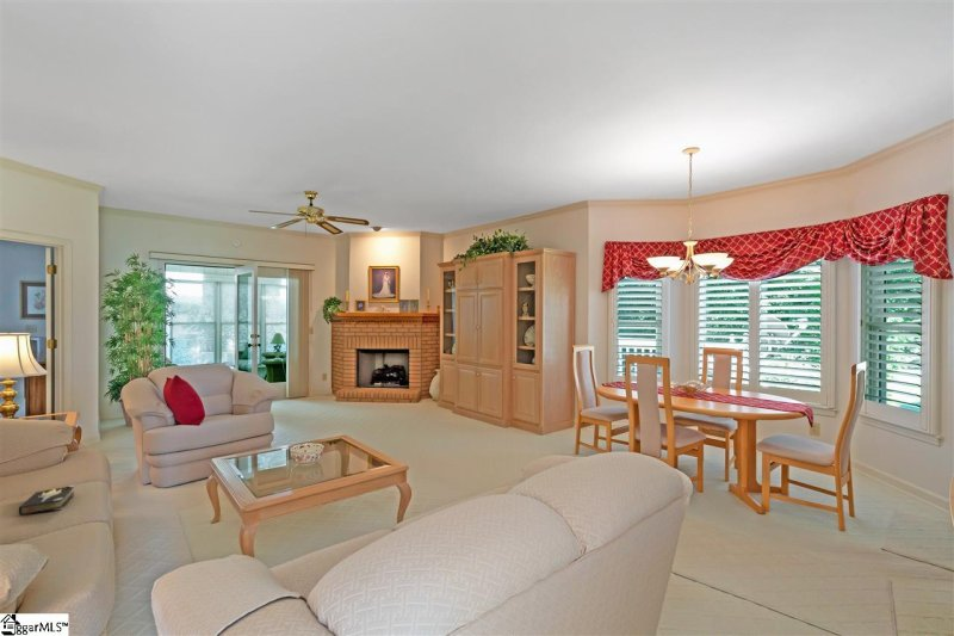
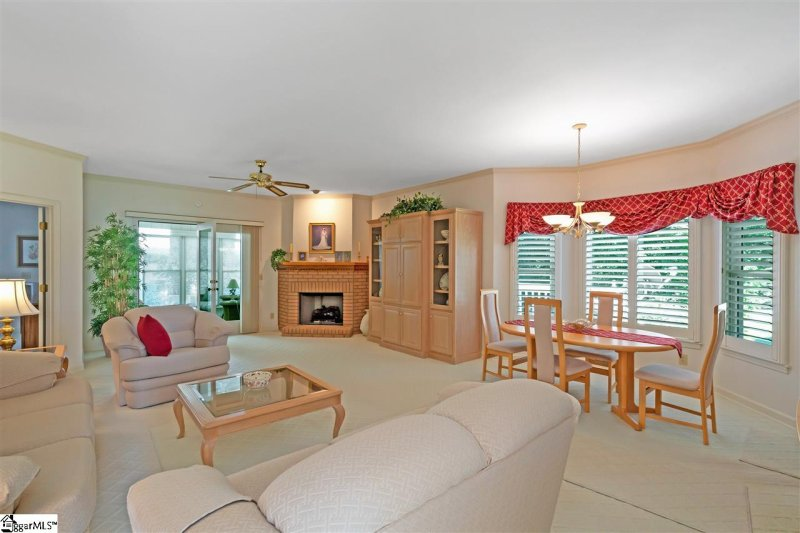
- hardback book (48, 499)
